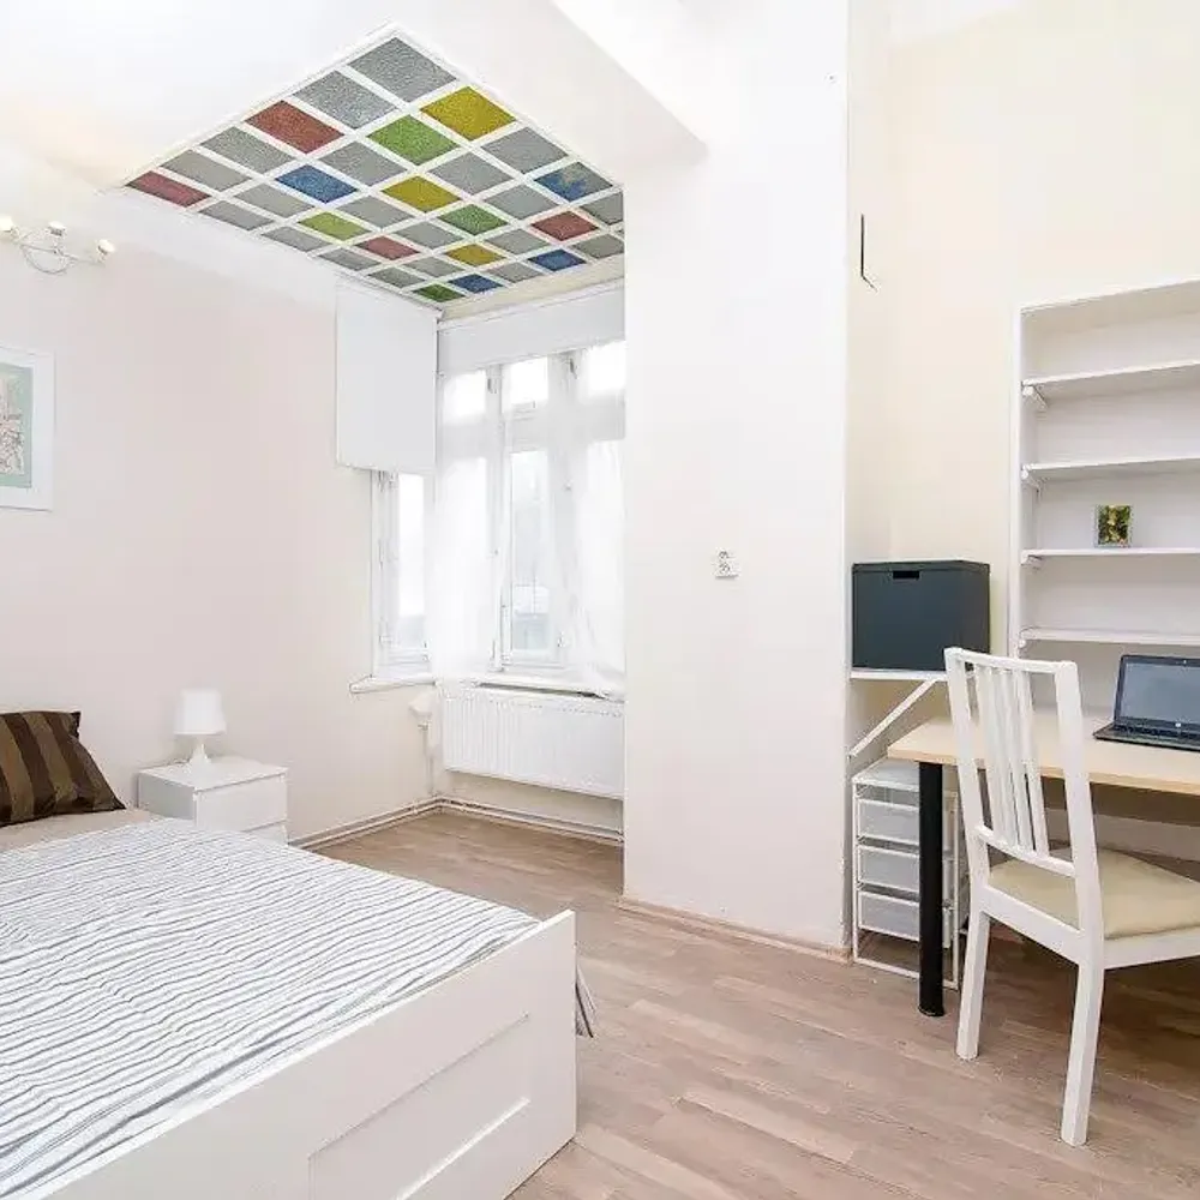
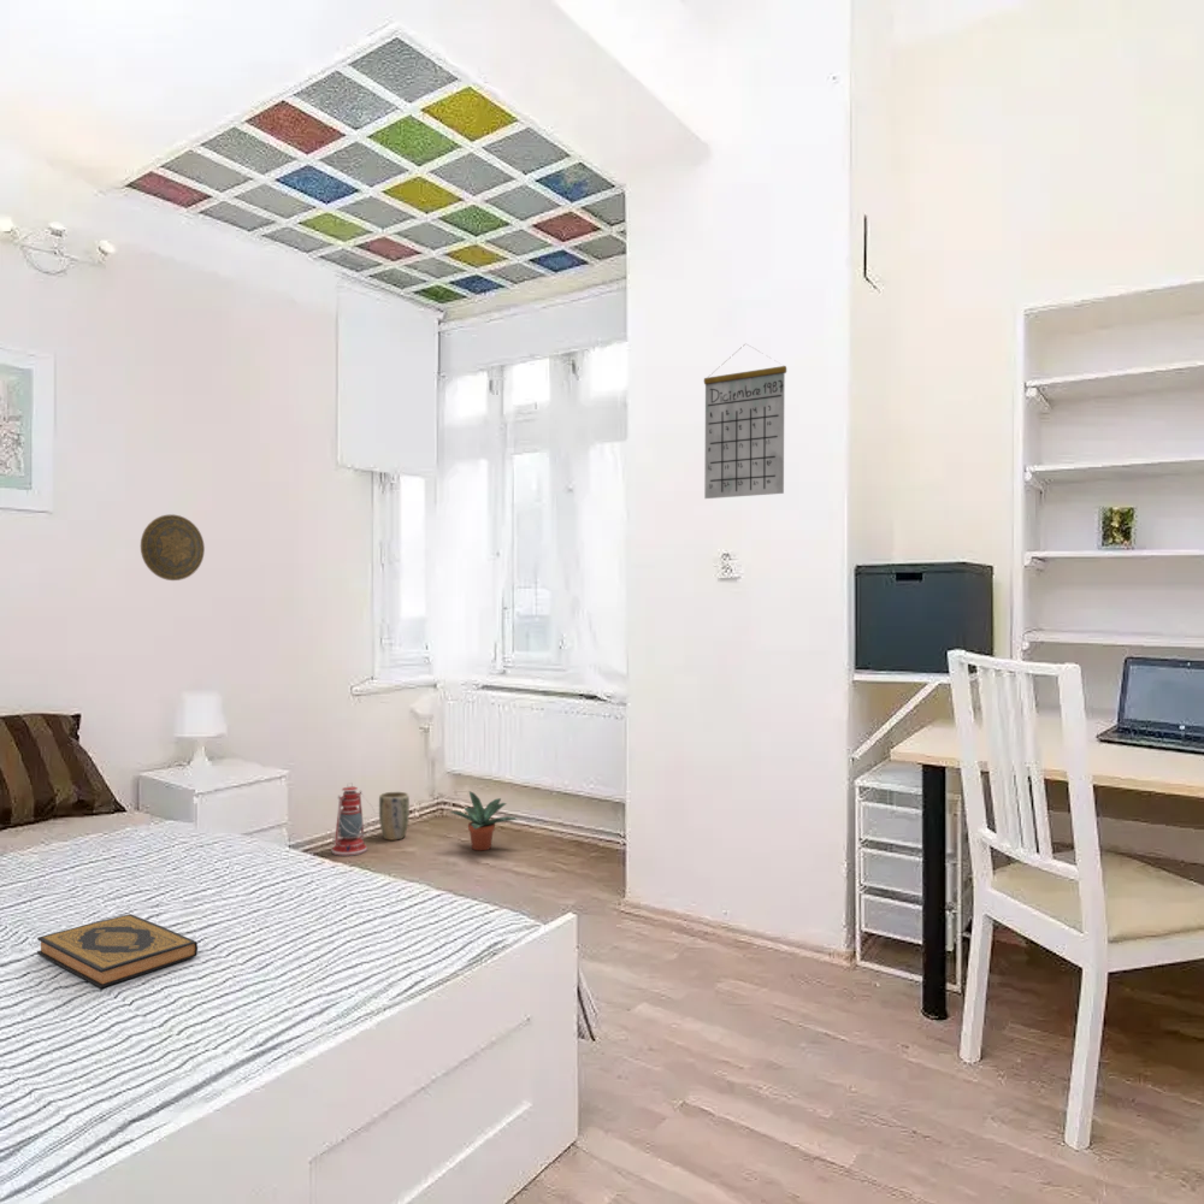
+ potted plant (482, 820)
+ hardback book (117, 946)
+ plant pot (394, 815)
+ decorative plate (175, 547)
+ lantern (350, 816)
+ calendar (743, 419)
